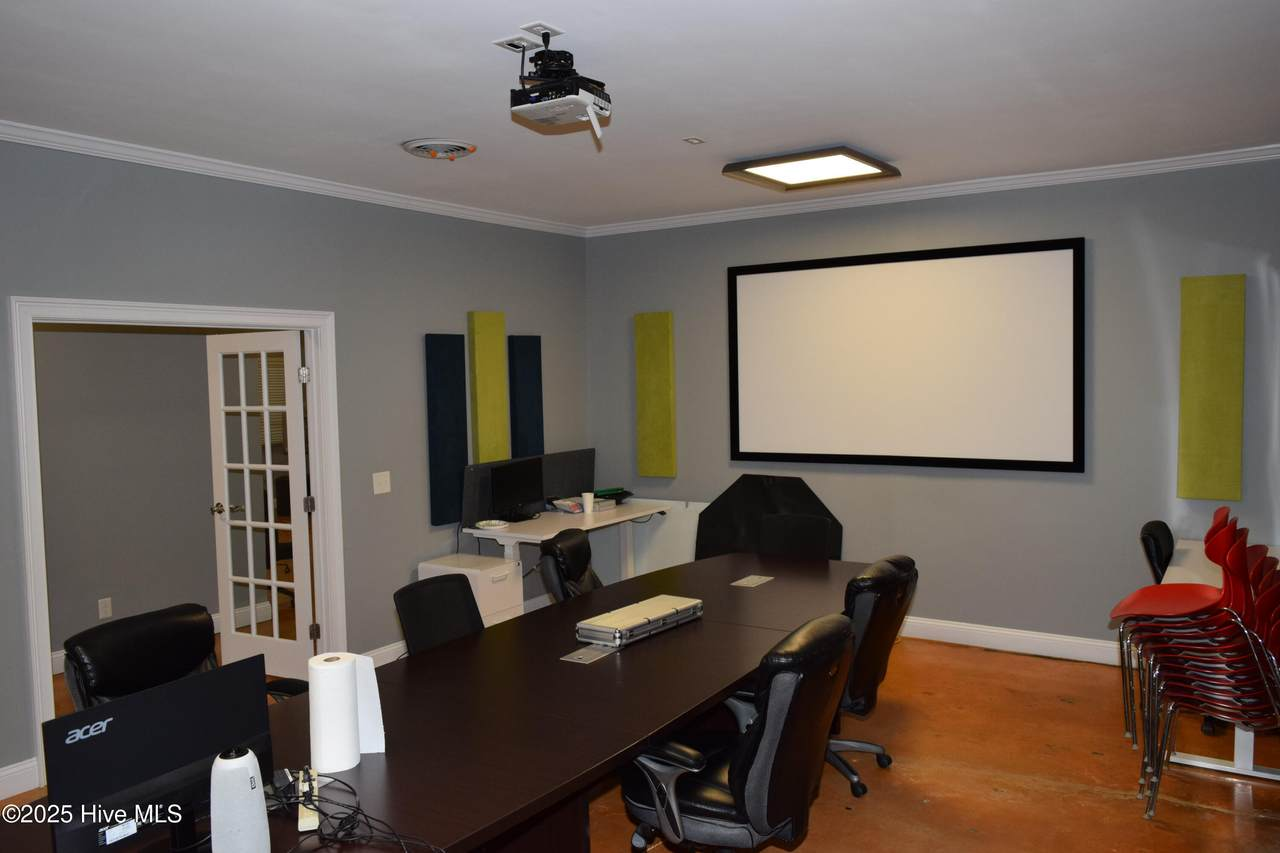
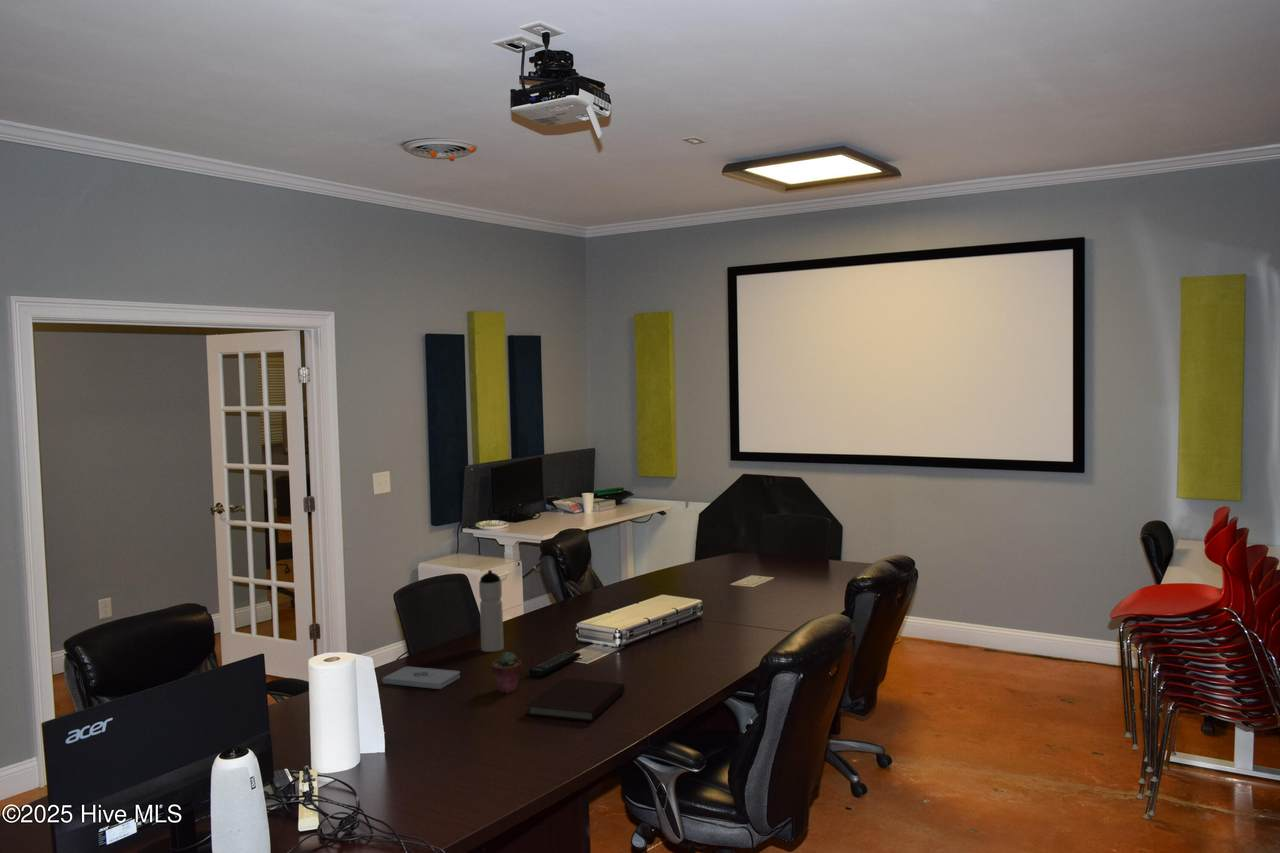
+ notepad (422, 677)
+ potted succulent (506, 670)
+ water bottle (491, 609)
+ remote control (555, 663)
+ notebook (576, 698)
